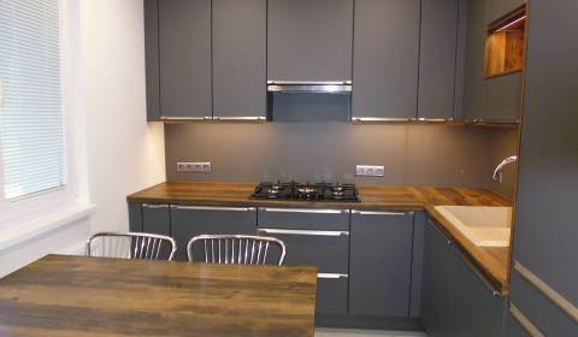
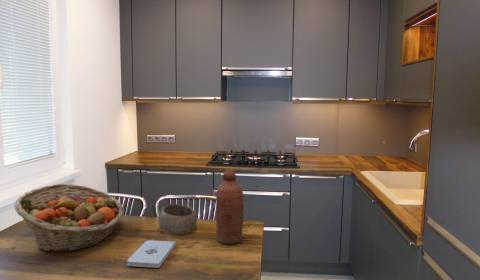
+ notepad (152, 252)
+ bottle (229, 204)
+ bowl (177, 217)
+ fruit basket (73, 213)
